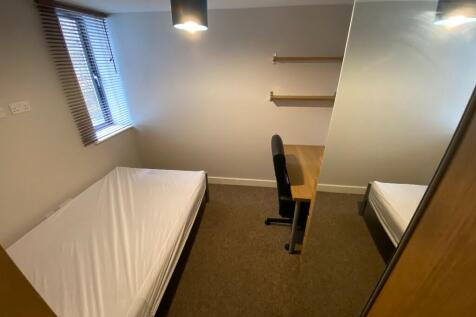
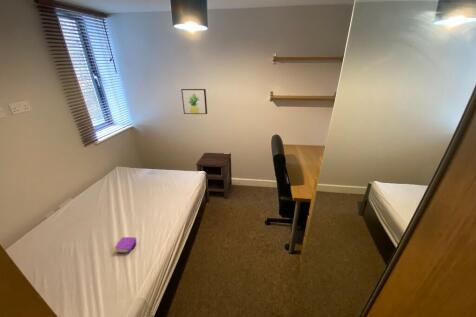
+ book (125, 244)
+ wall art (194, 101)
+ nightstand (215, 174)
